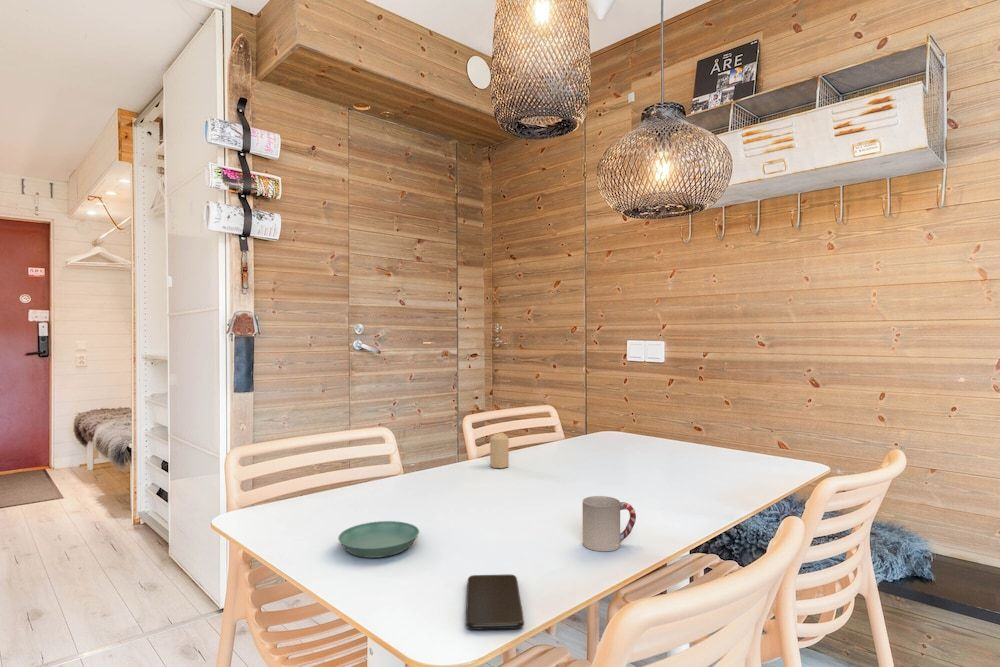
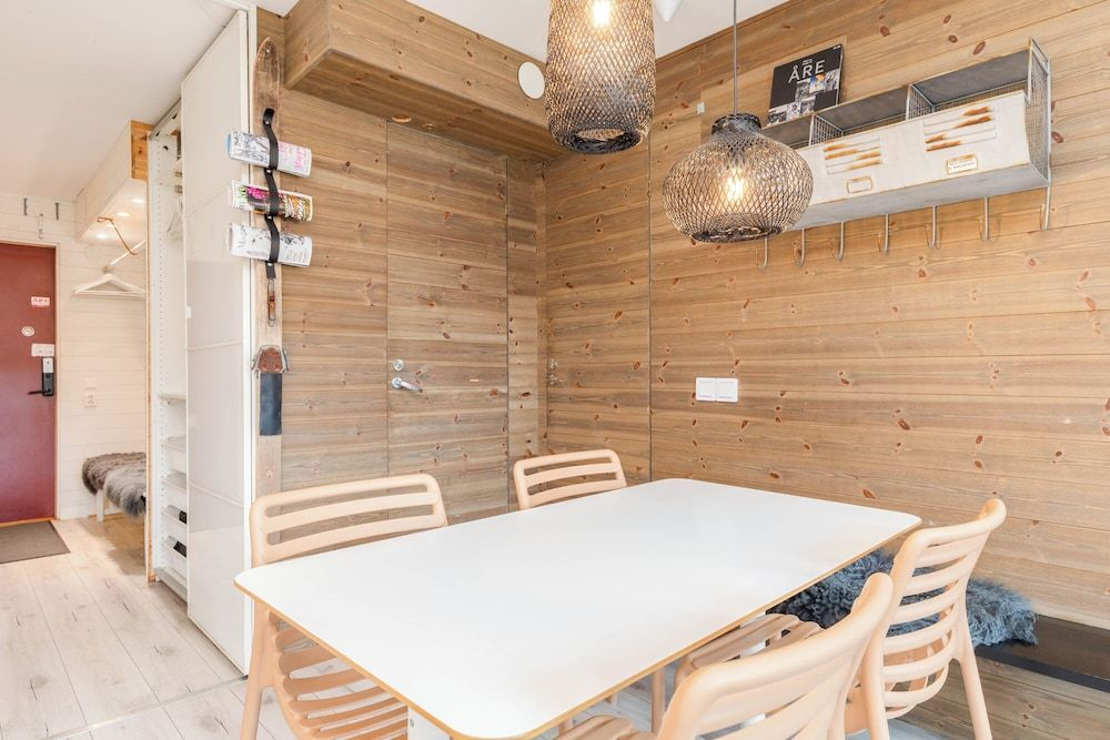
- smartphone (493, 599)
- candle (499, 449)
- saucer (379, 540)
- cup (609, 522)
